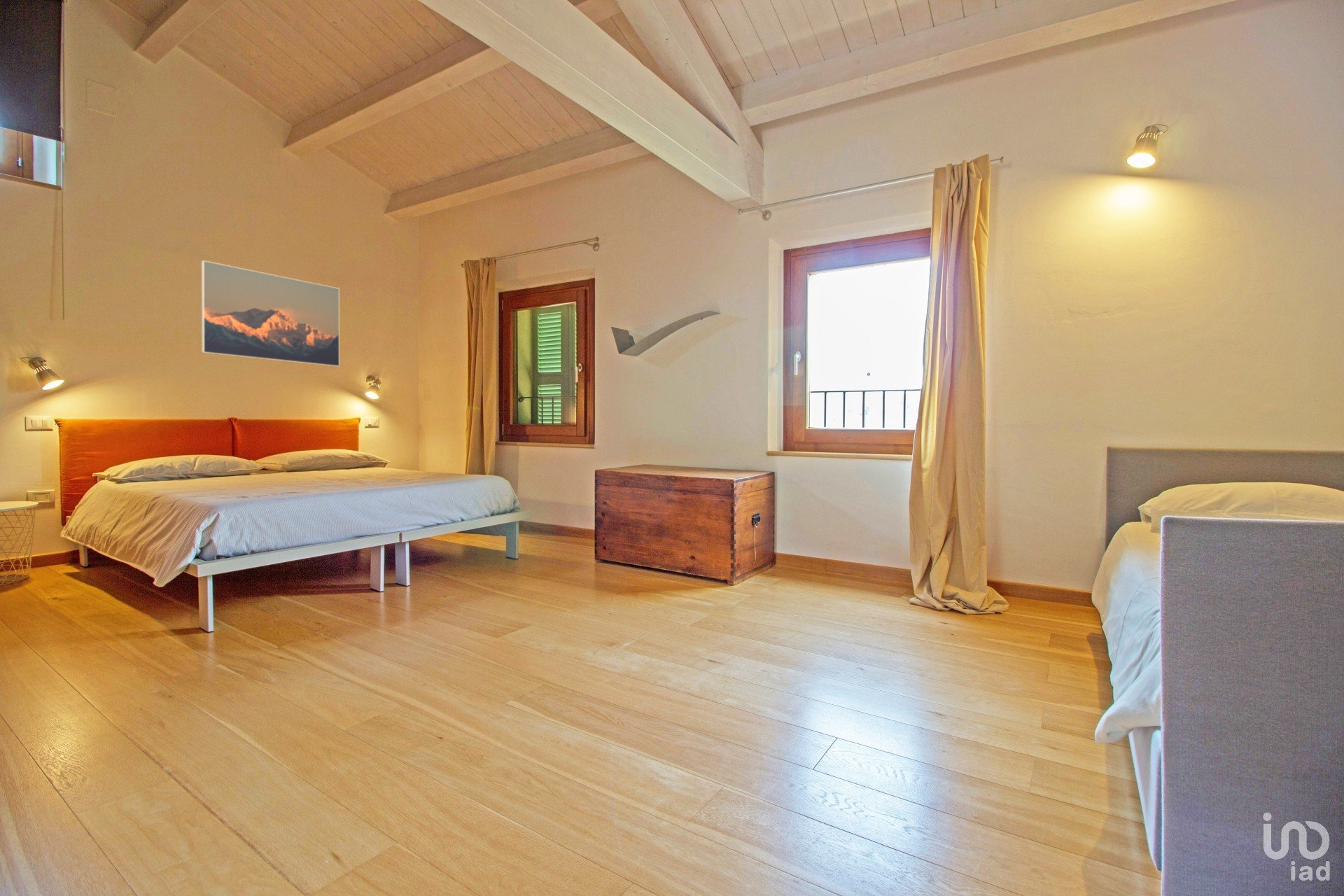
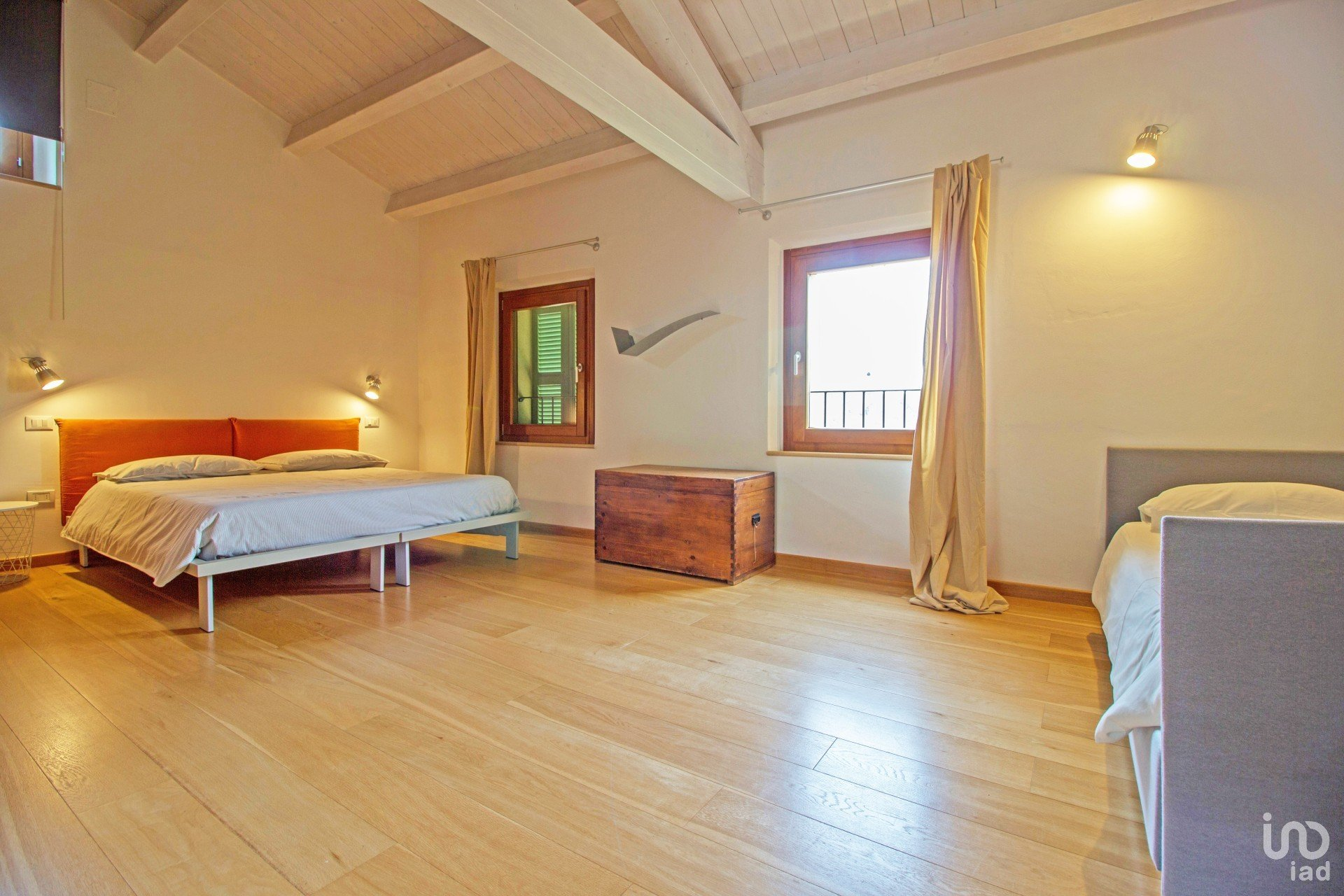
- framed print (276, 318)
